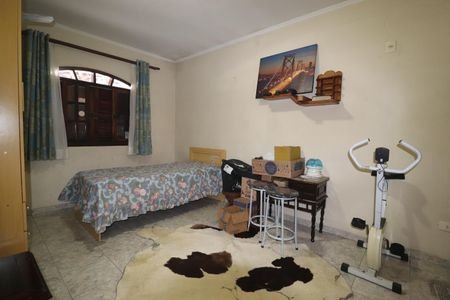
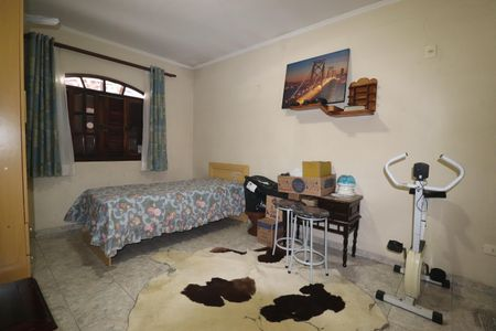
- cardboard box (233, 219)
